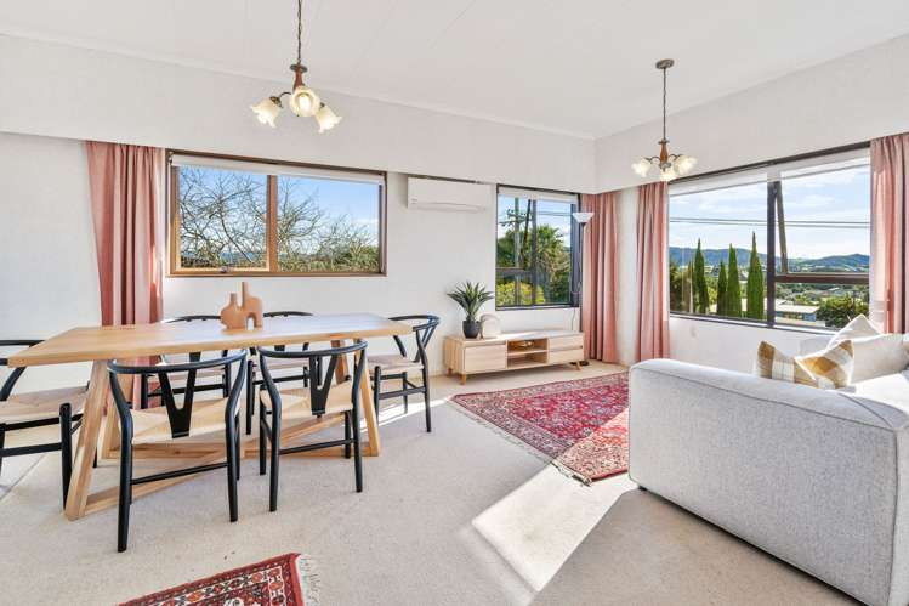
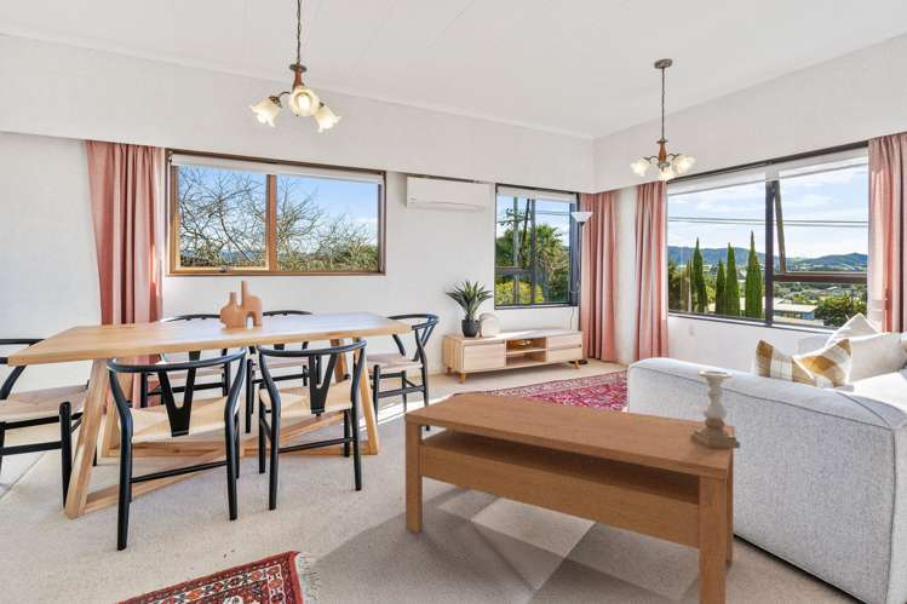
+ coffee table (559, 481)
+ candle holder (714, 407)
